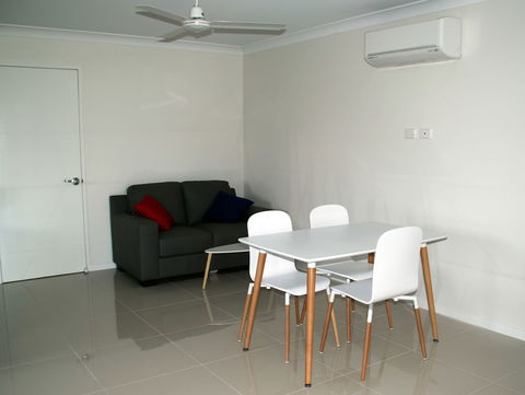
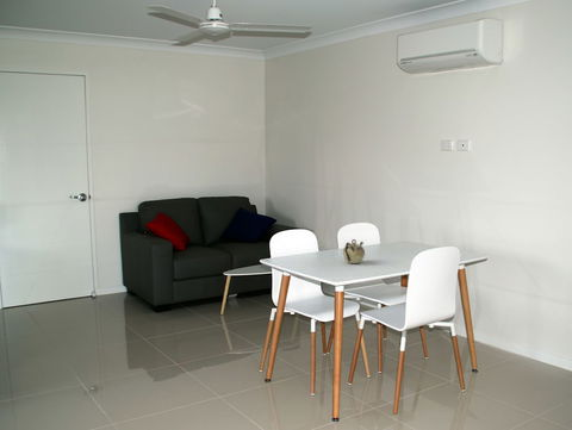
+ teapot (354, 250)
